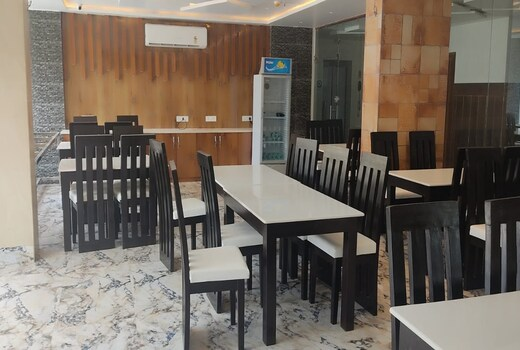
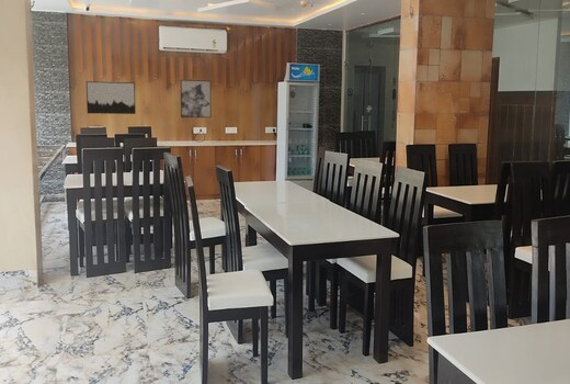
+ wall art (111, 98)
+ wall art (195, 99)
